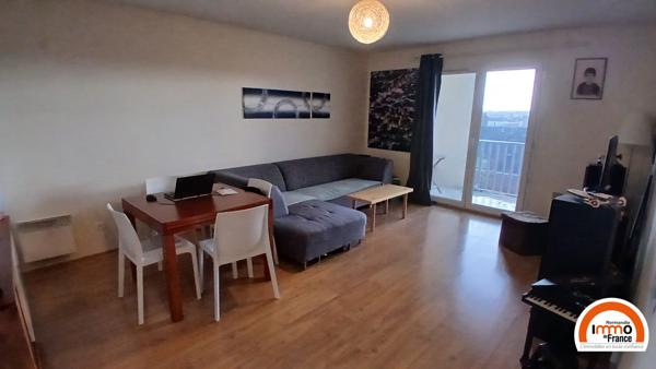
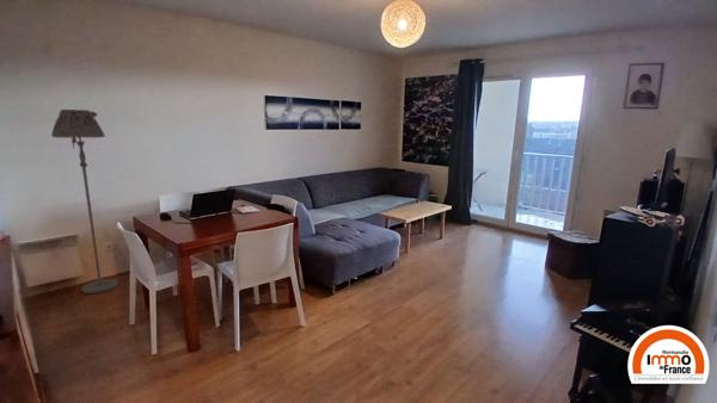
+ floor lamp (88, 203)
